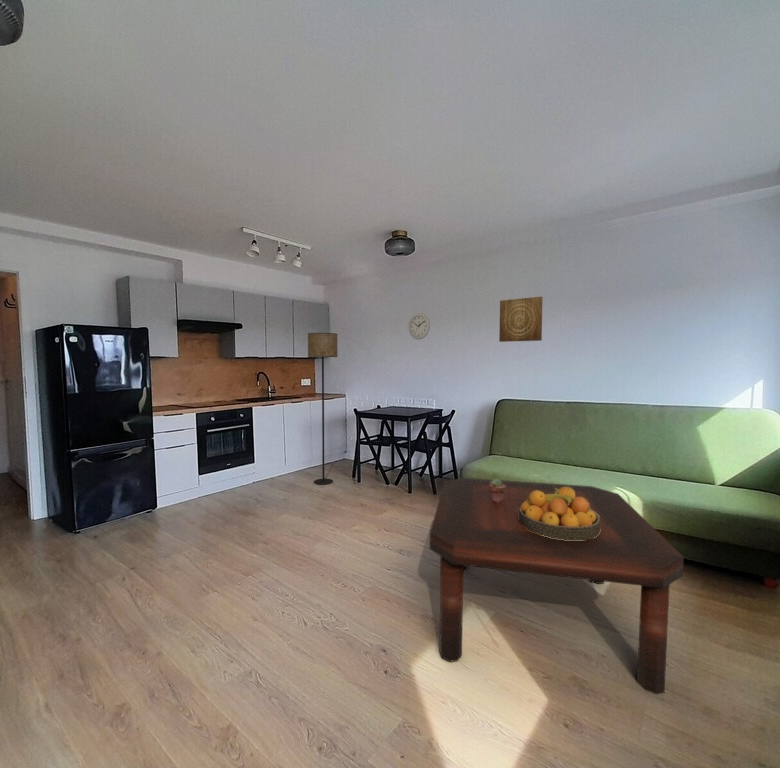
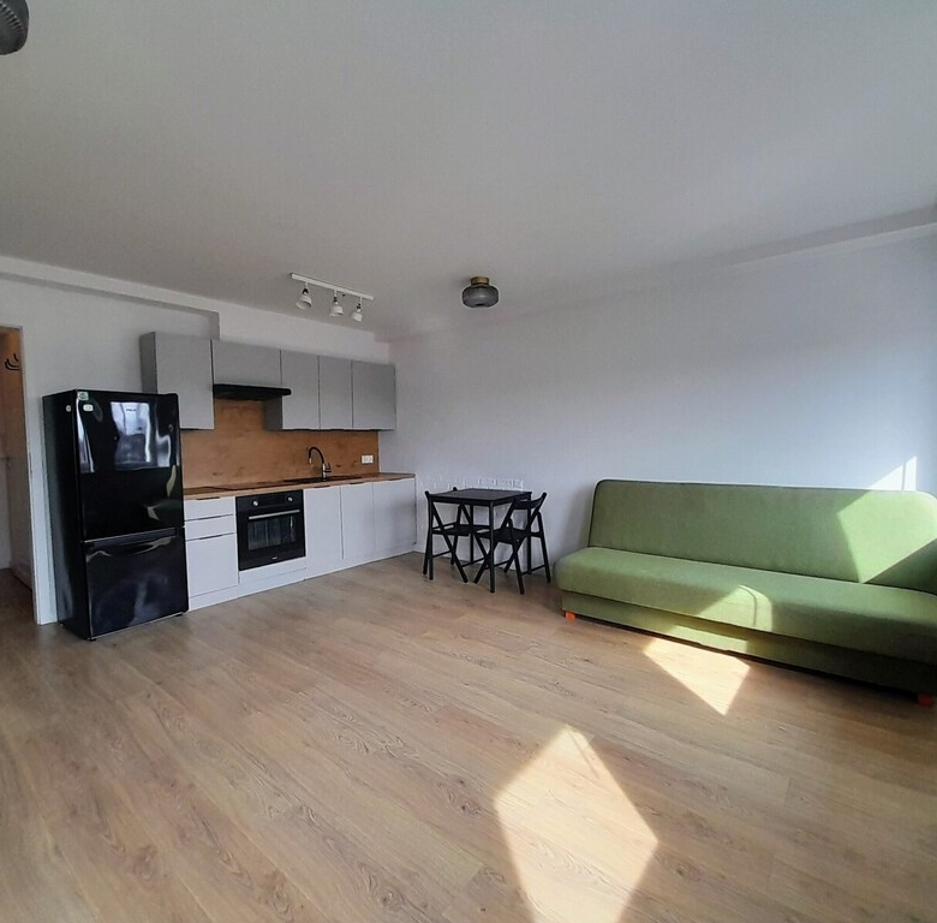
- wall clock (418, 326)
- coffee table (534, 560)
- wall art (520, 320)
- floor lamp (323, 408)
- fruit bowl (558, 507)
- potted succulent (497, 489)
